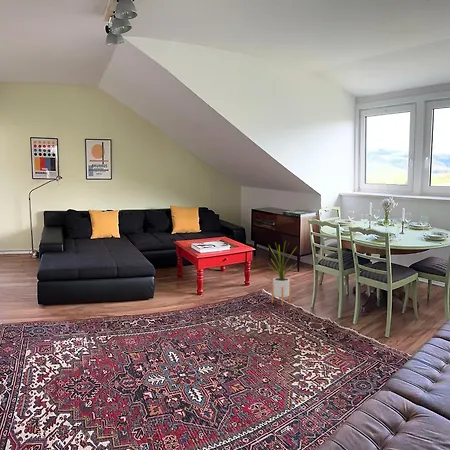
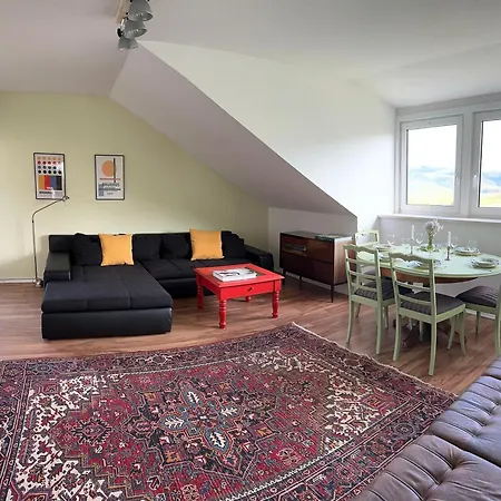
- house plant (281, 271)
